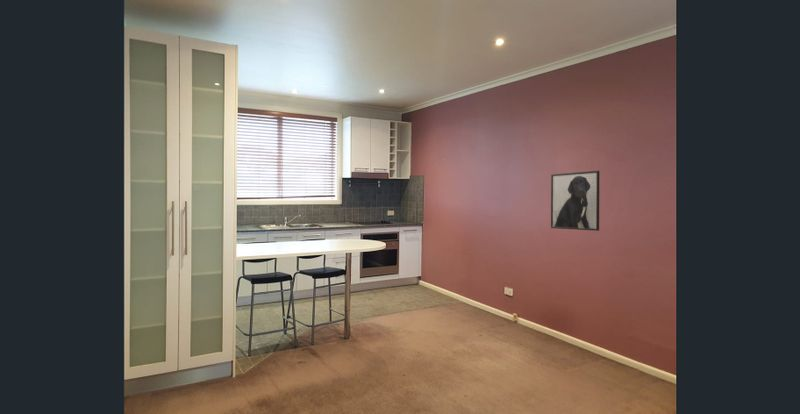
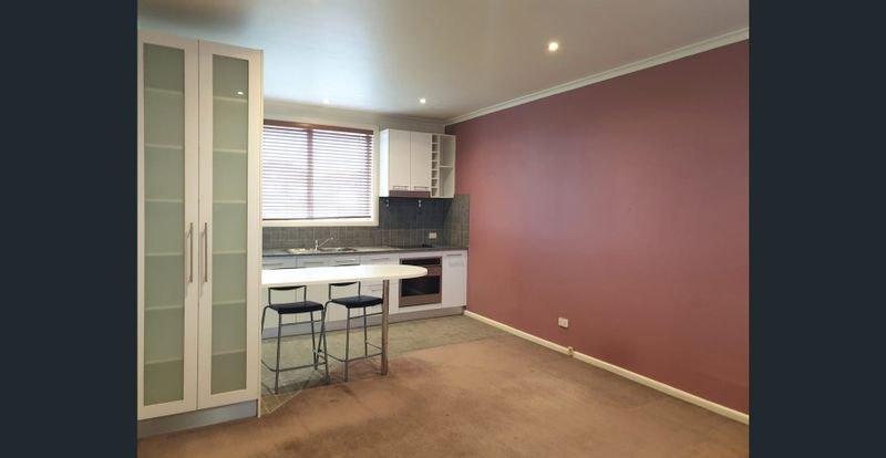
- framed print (573, 201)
